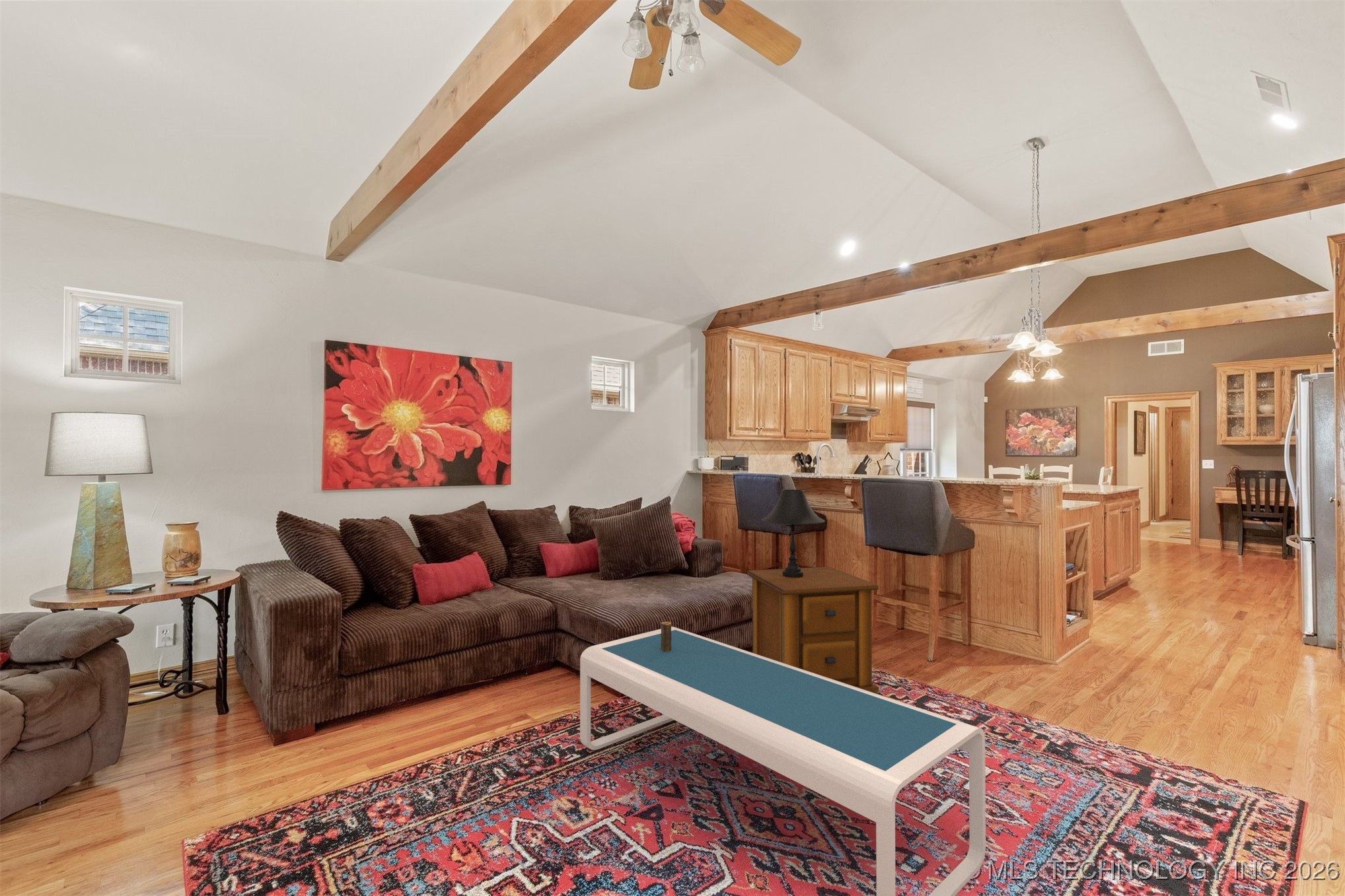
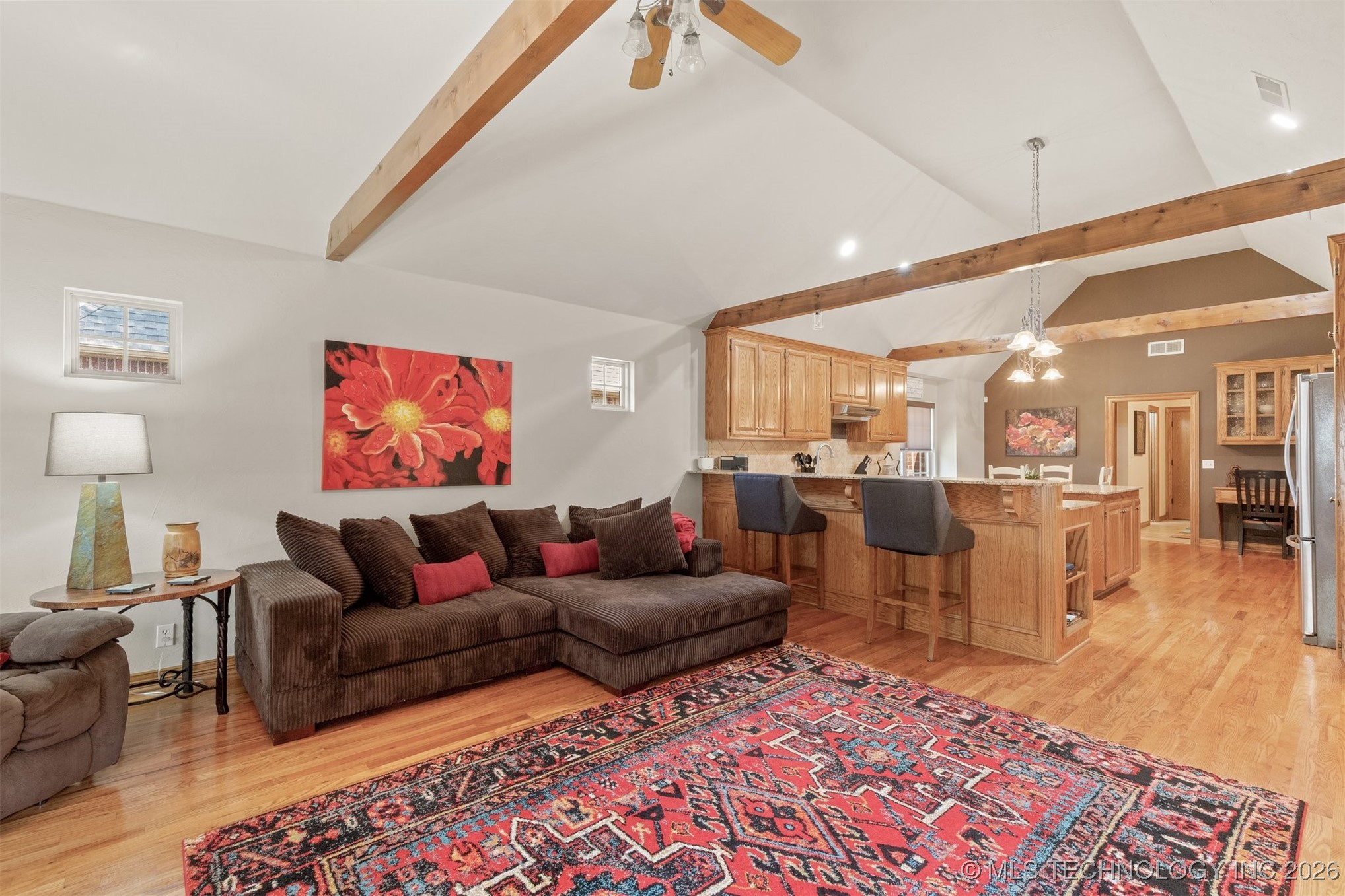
- side table (809, 627)
- table lamp (793, 532)
- candle (666, 636)
- coffee table (750, 738)
